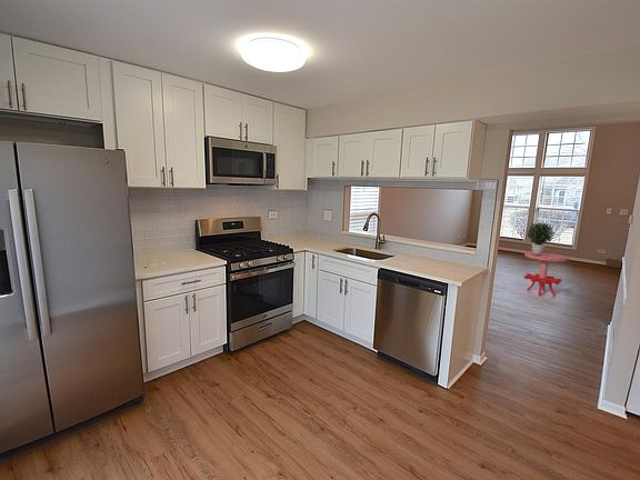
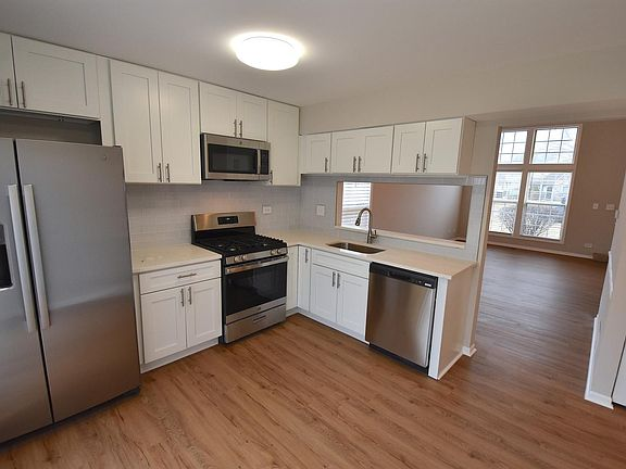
- side table (542, 273)
- potted plant (539, 238)
